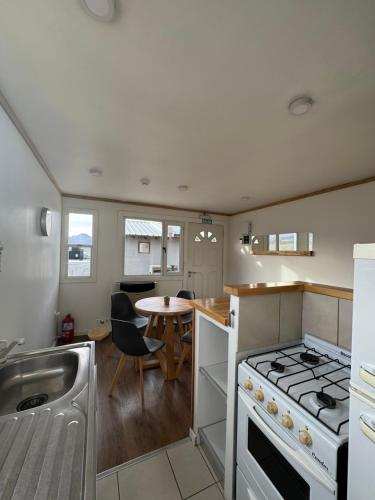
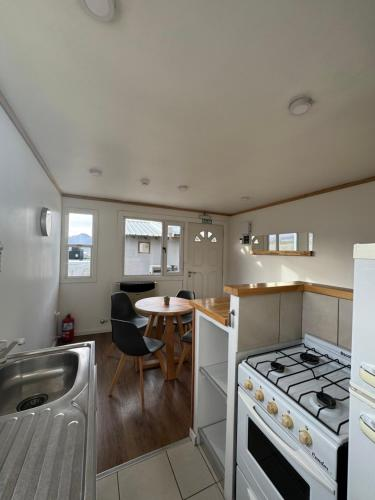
- basket (100, 328)
